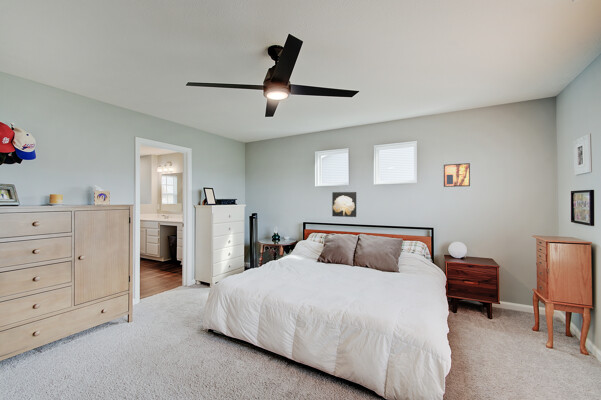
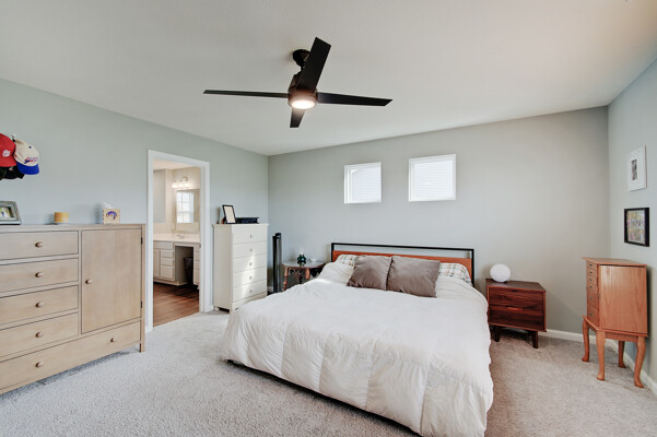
- wall art (344, 204)
- wall art (456, 175)
